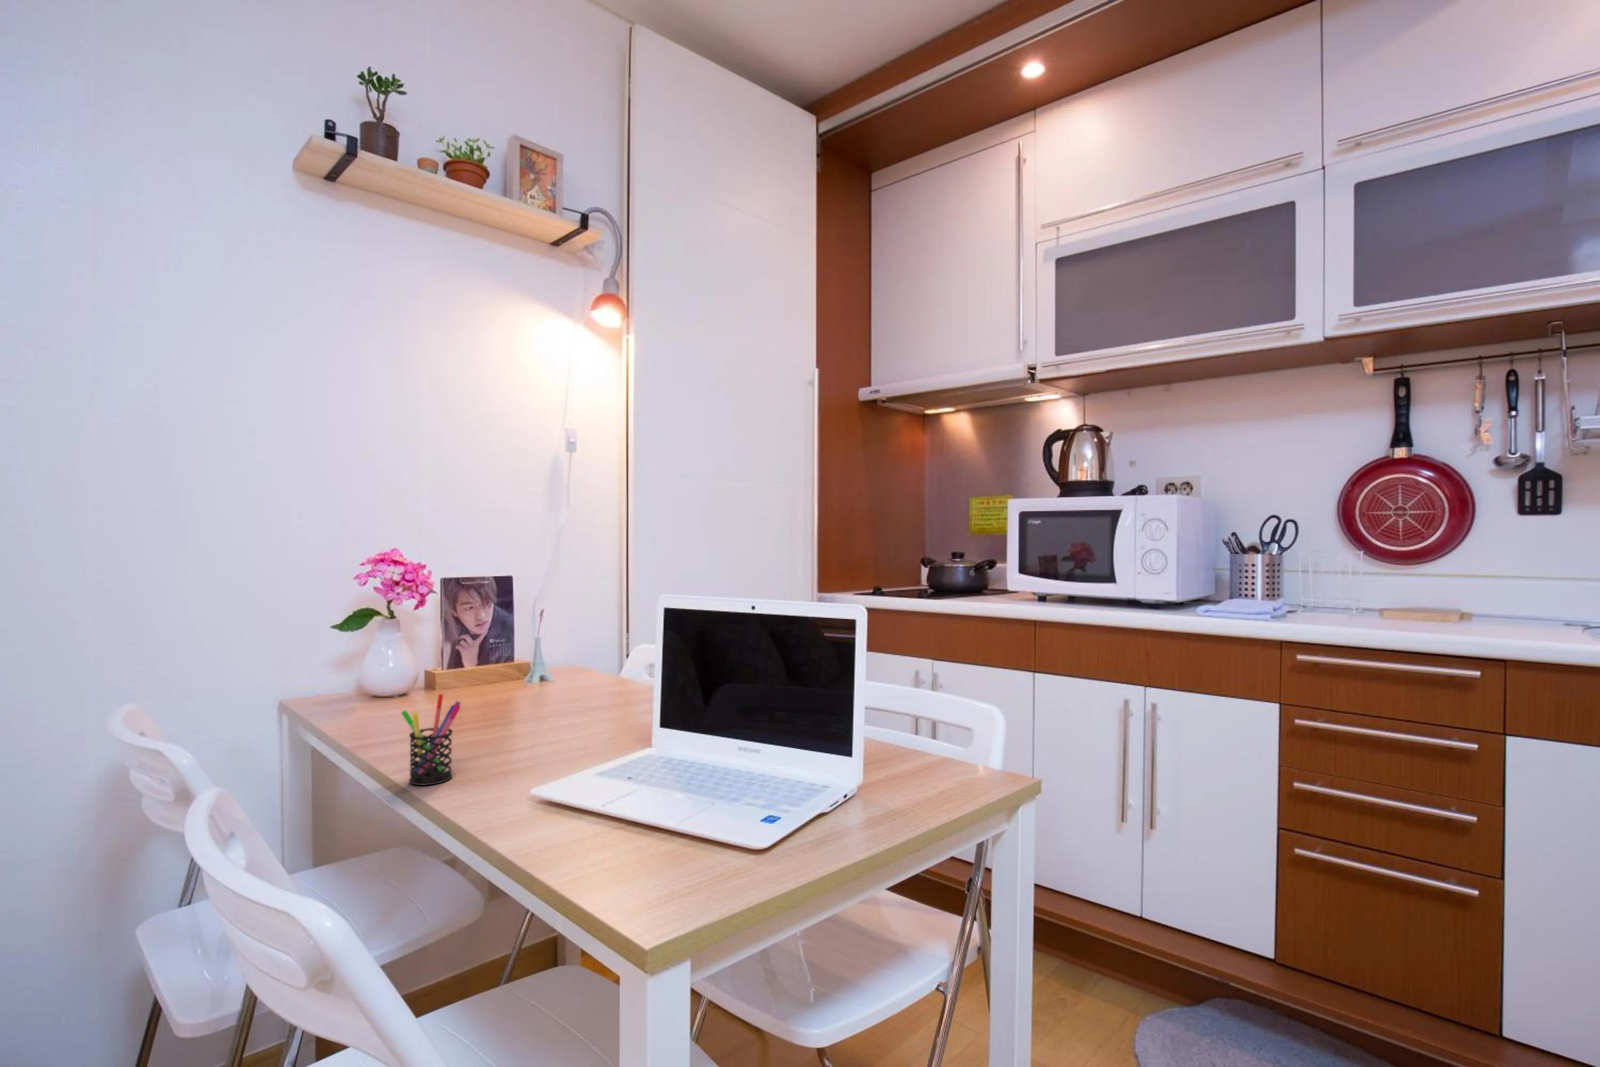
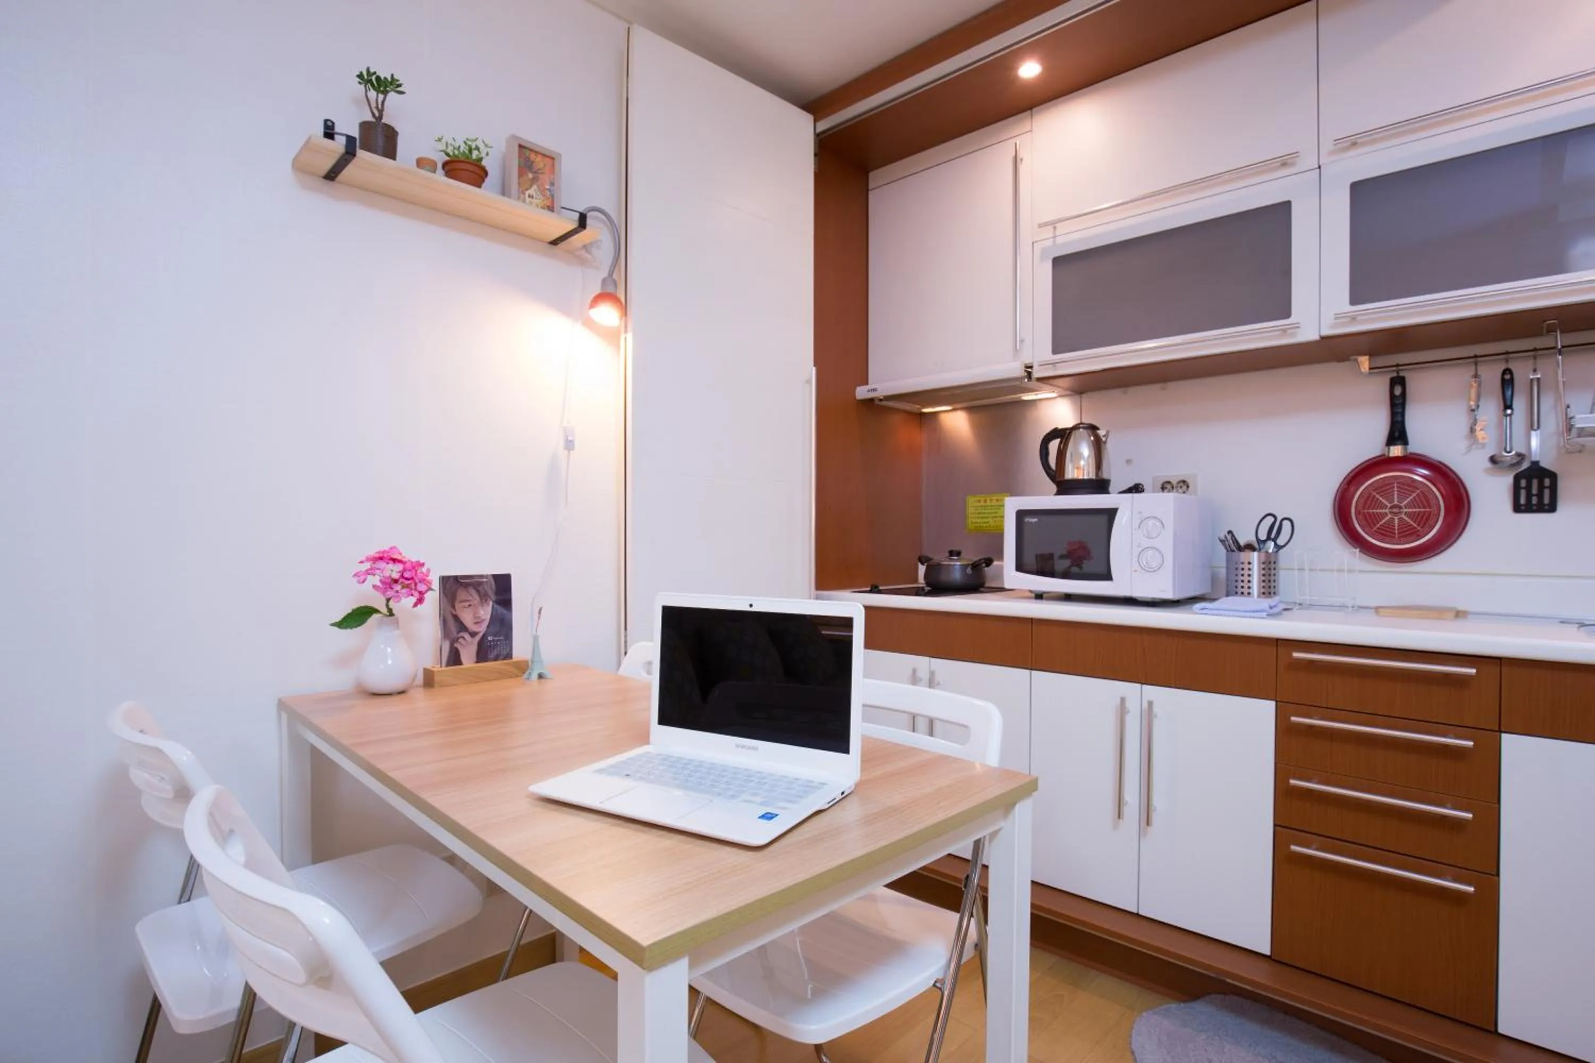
- pen holder (427, 738)
